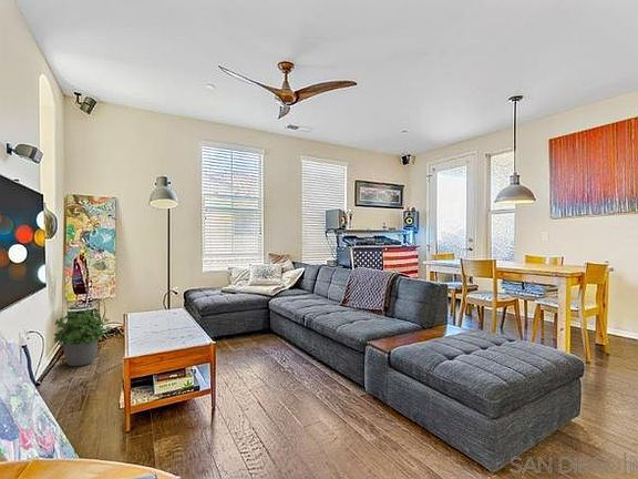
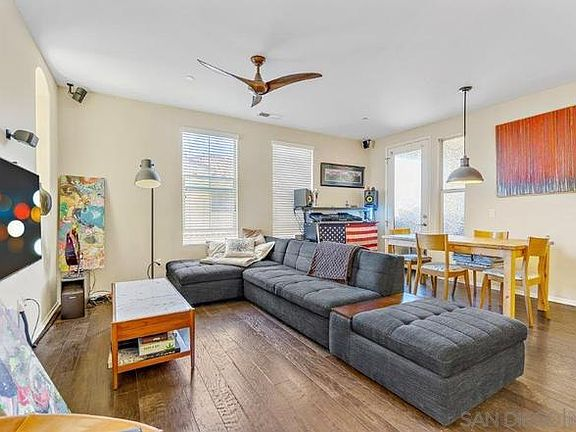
- potted plant (82, 335)
